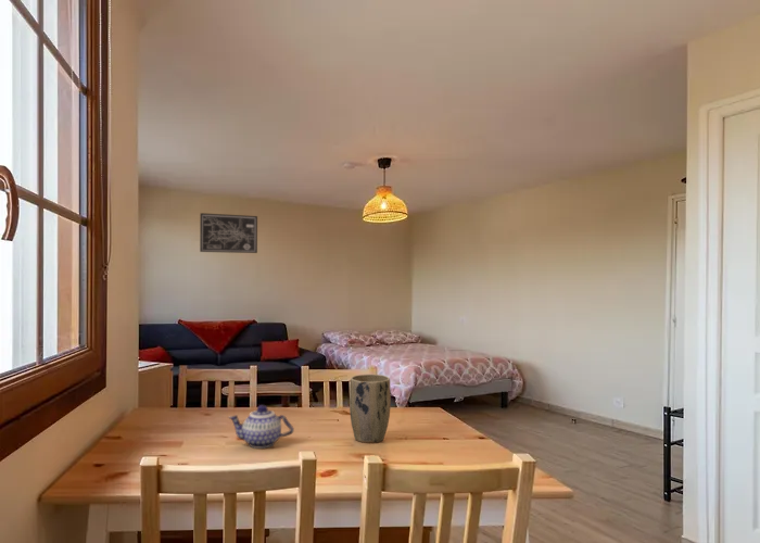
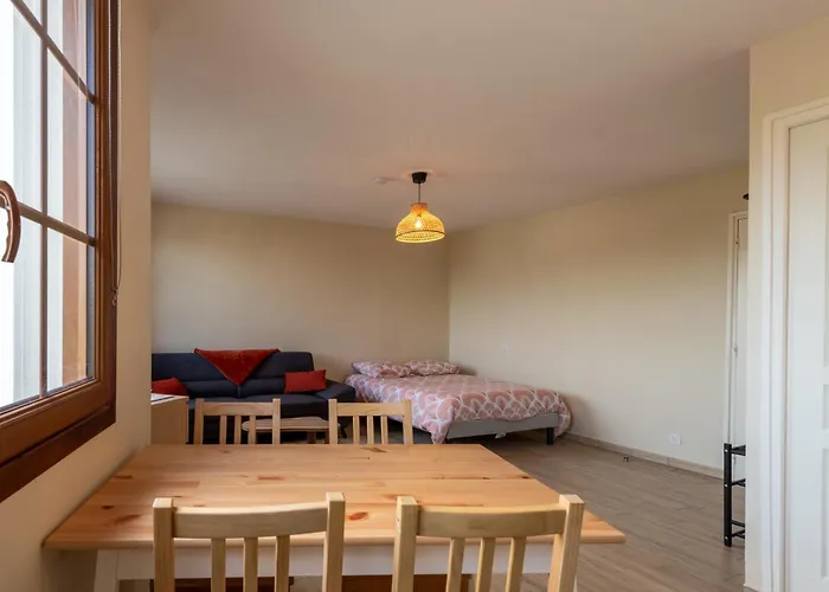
- wall art (229, 233)
- teapot (261, 425)
- plant pot (369, 408)
